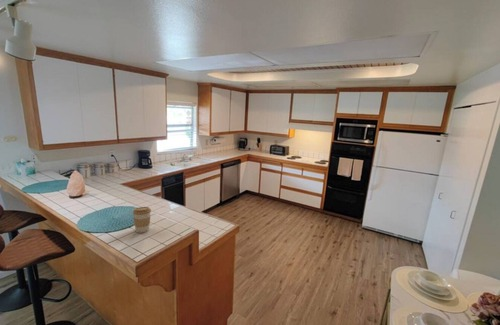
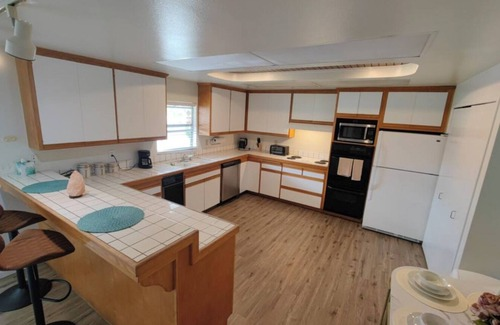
- coffee cup (142, 218)
